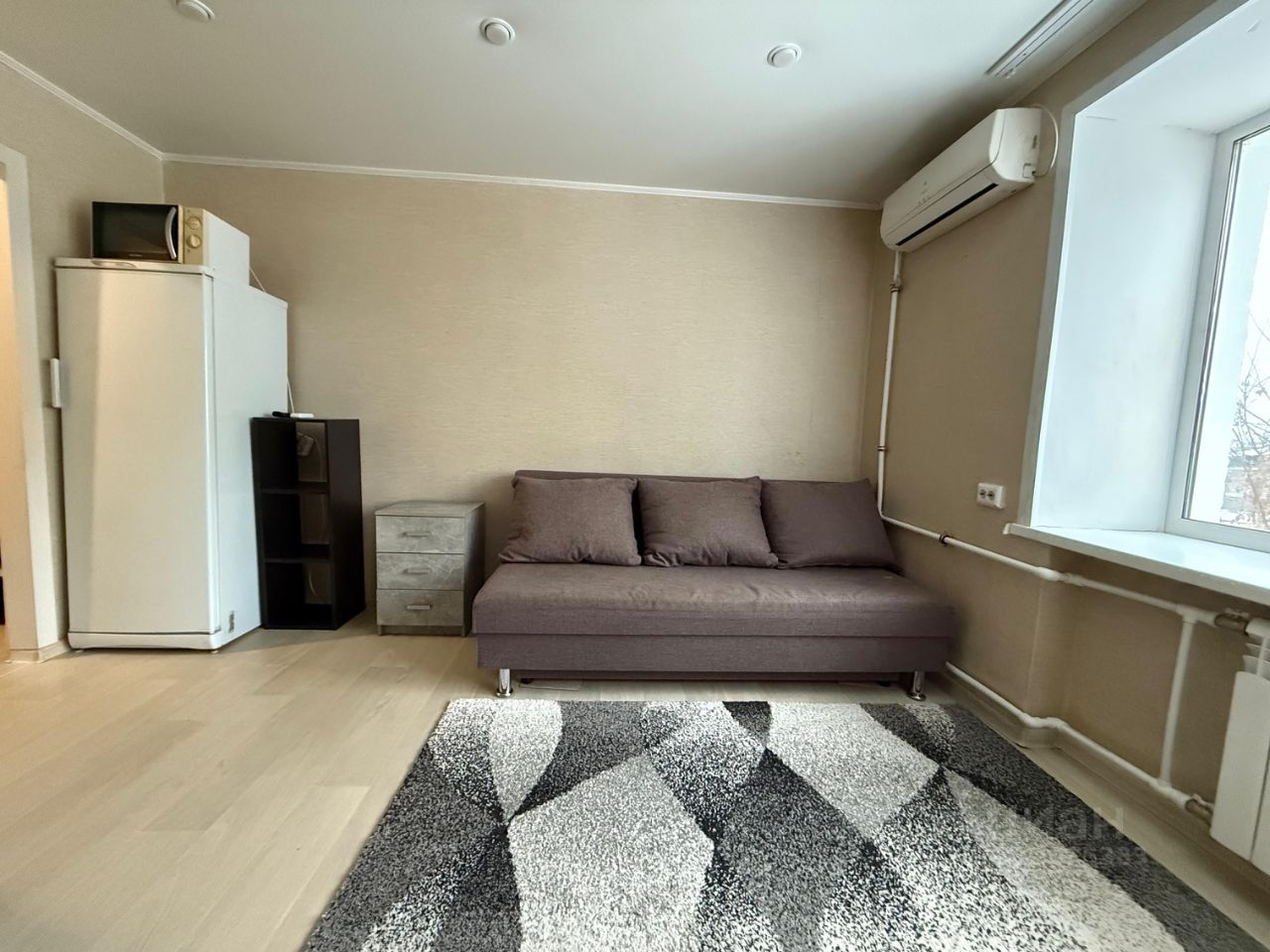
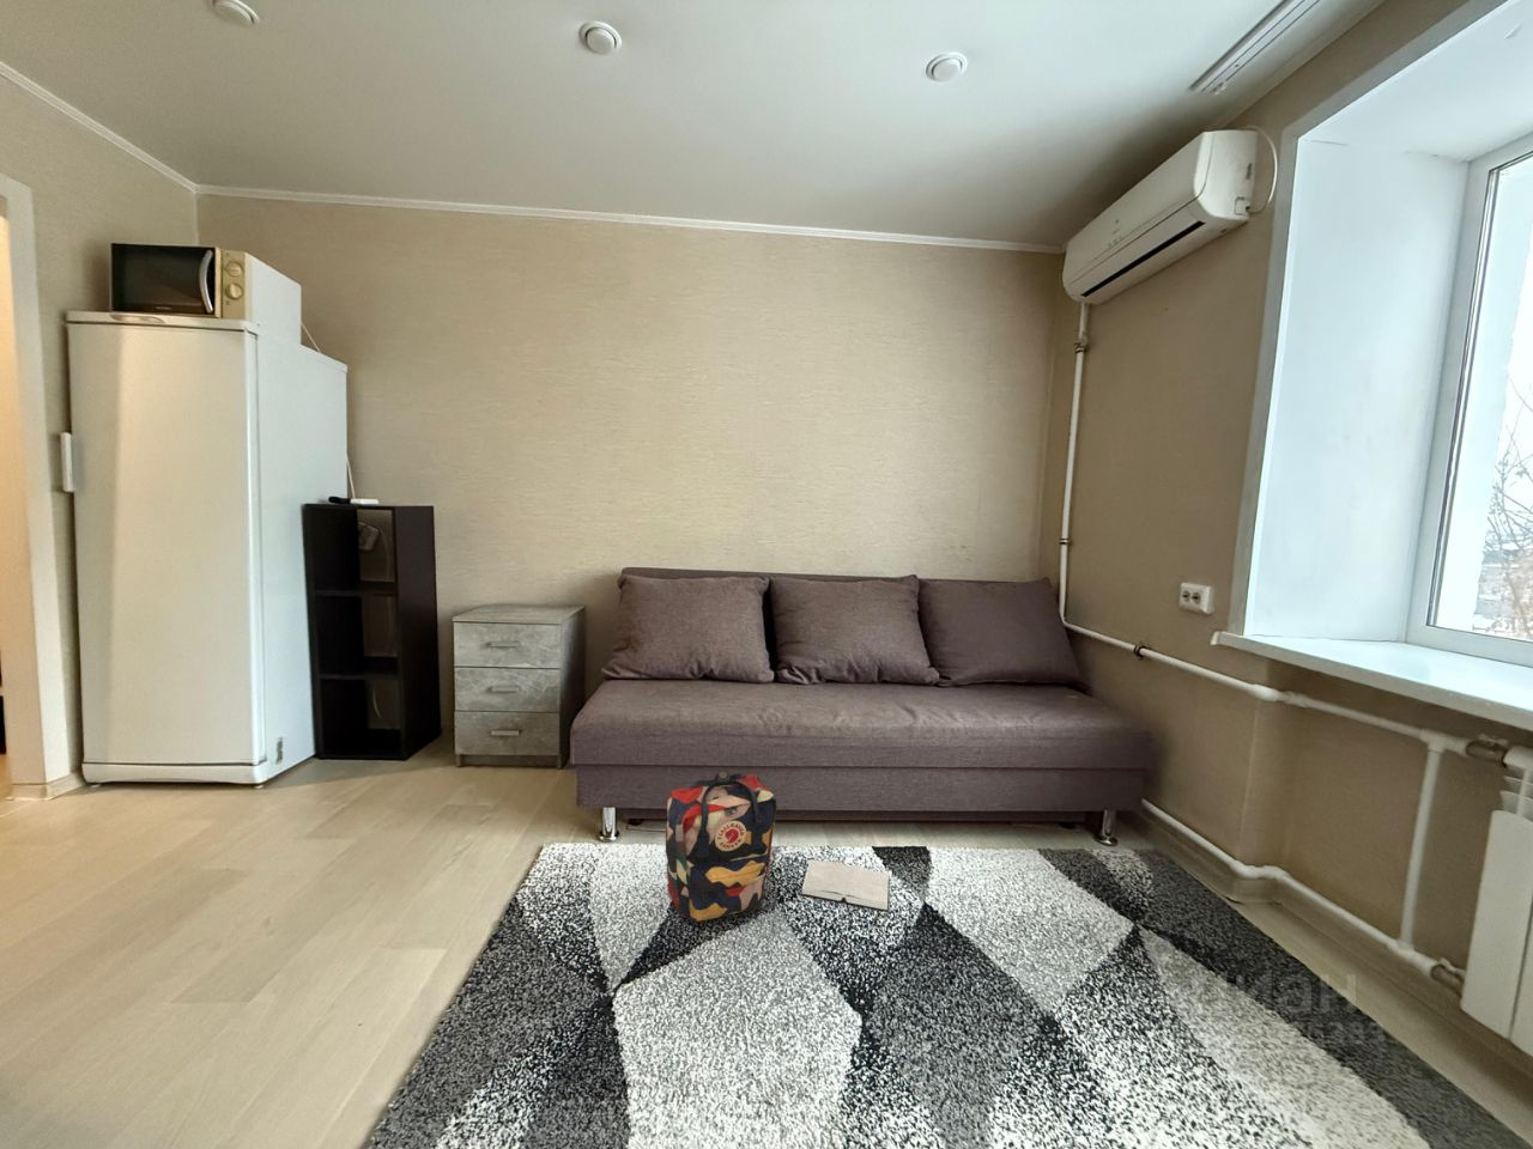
+ backpack (717, 835)
+ hardback book (845, 882)
